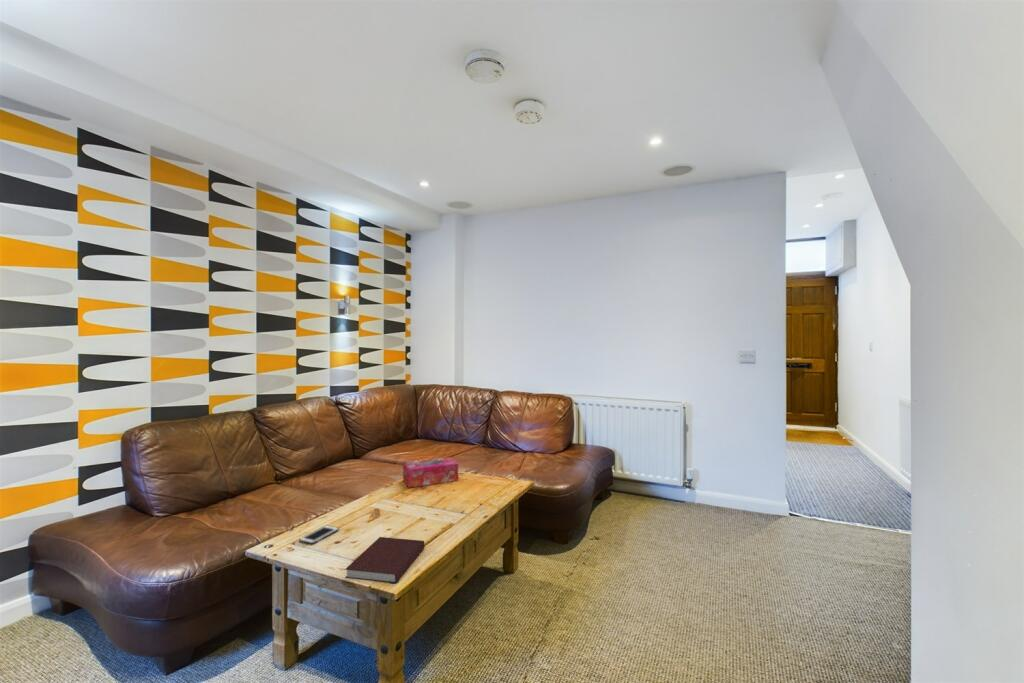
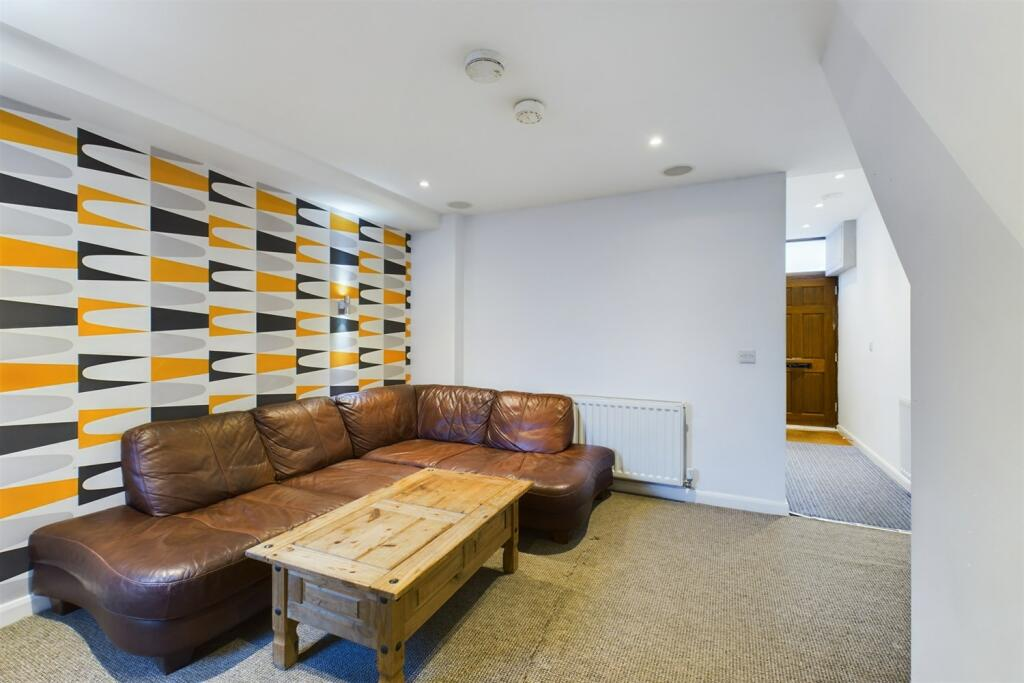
- cell phone (319, 534)
- tissue box (430, 471)
- notebook (387, 558)
